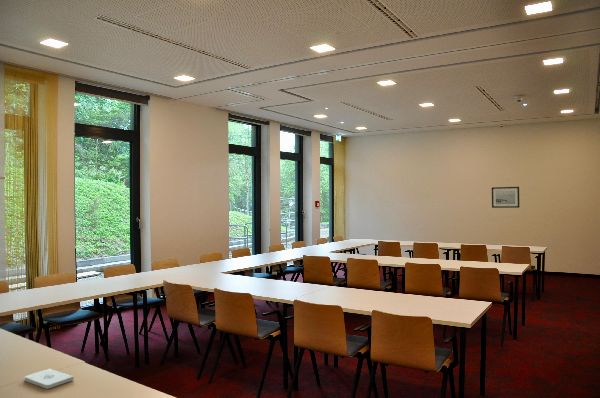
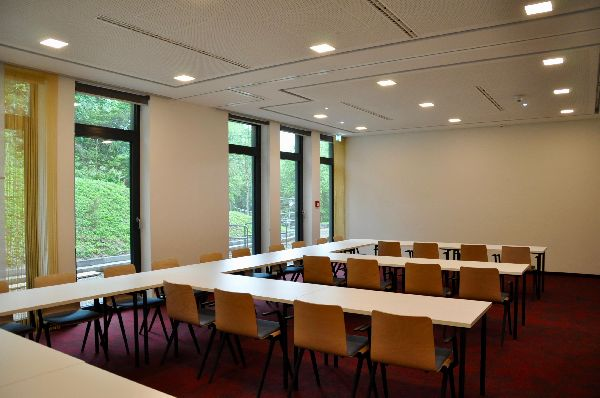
- wall art (505, 197)
- notepad (48, 378)
